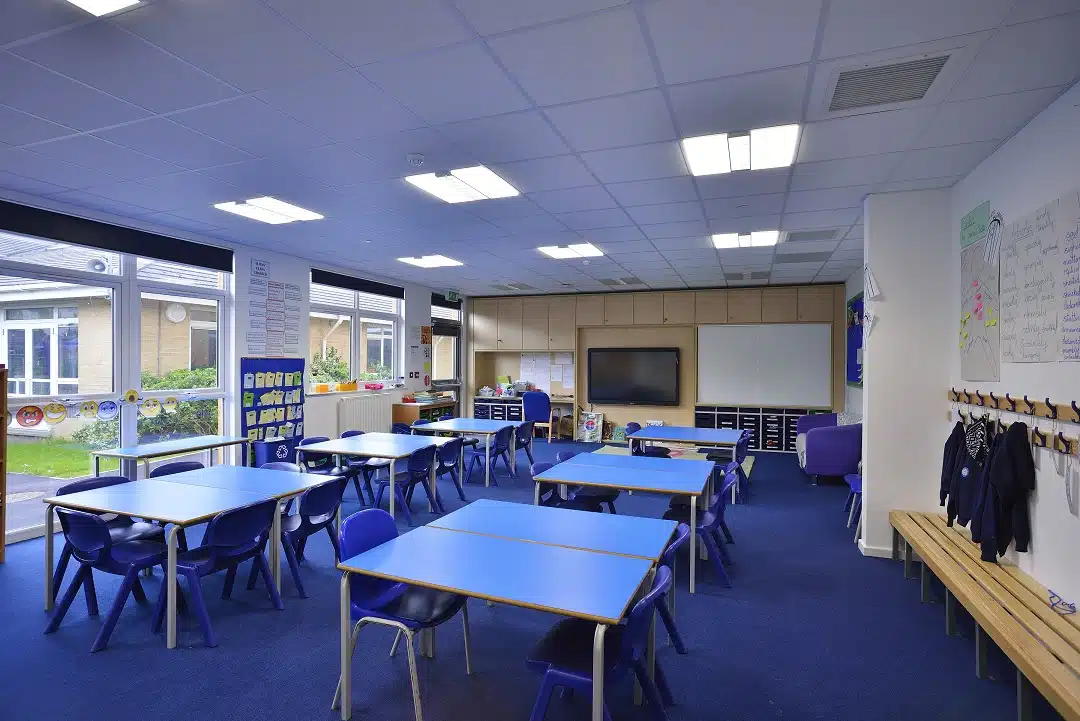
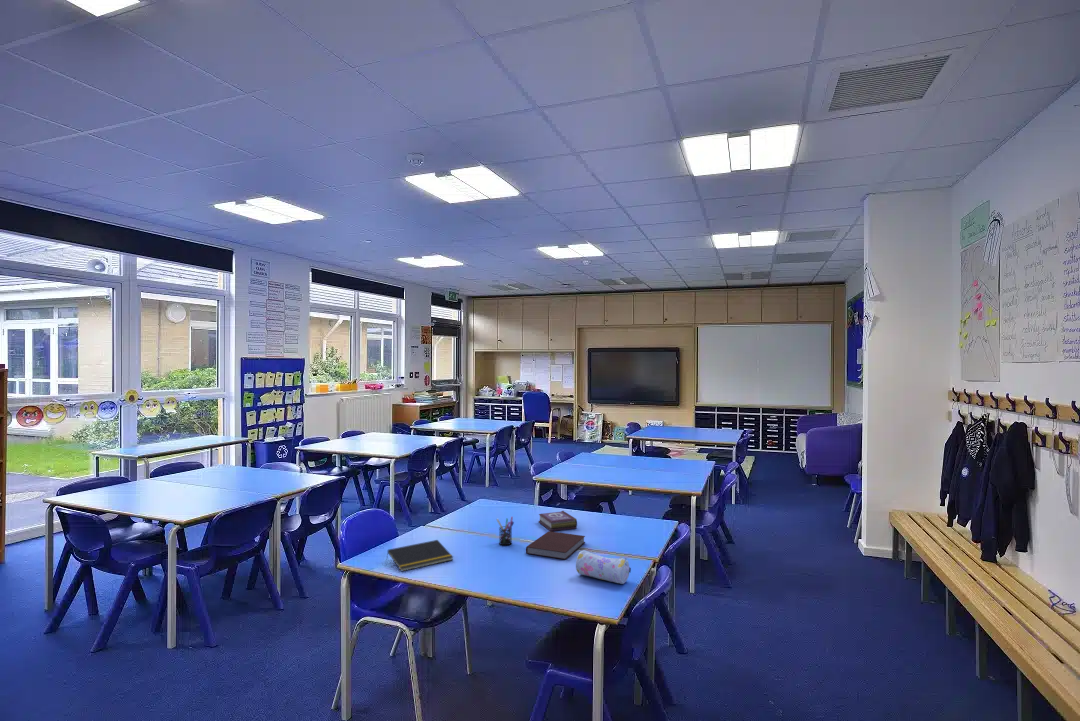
+ book (557, 520)
+ notebook (556, 544)
+ pencil case (602, 566)
+ pen holder (506, 529)
+ notepad (420, 554)
